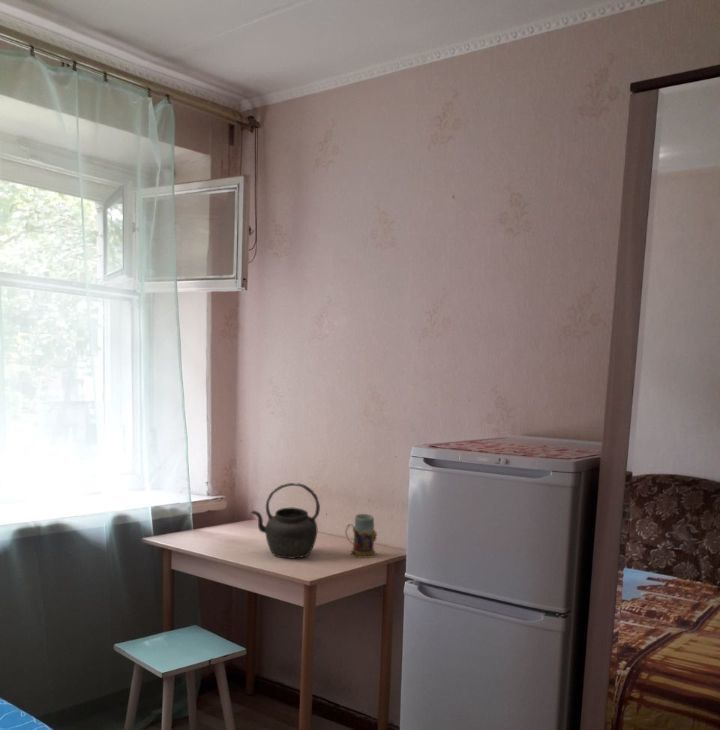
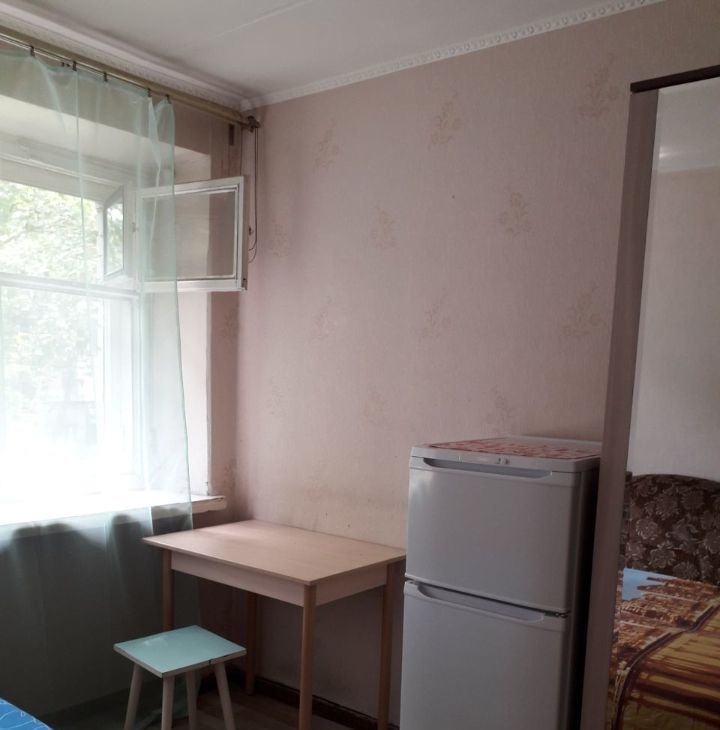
- kettle (285, 518)
- mug (361, 535)
